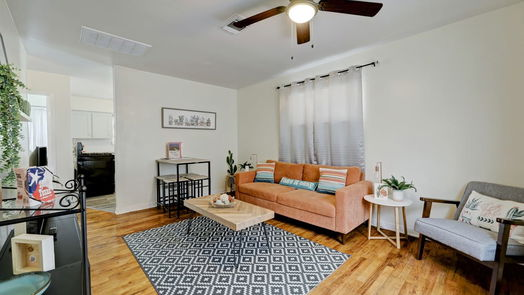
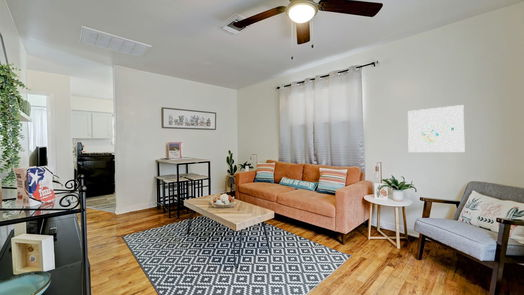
+ wall art (434, 130)
